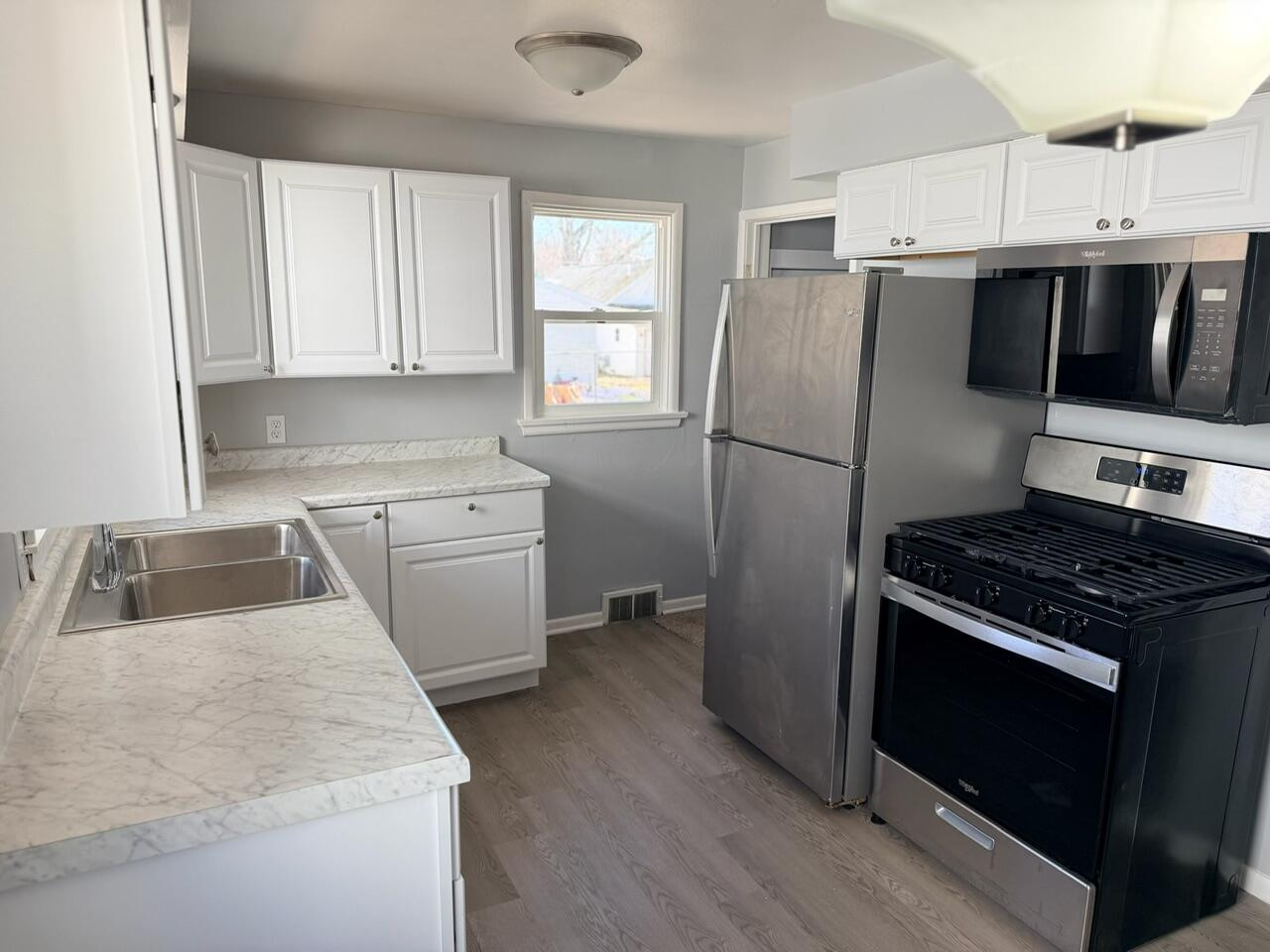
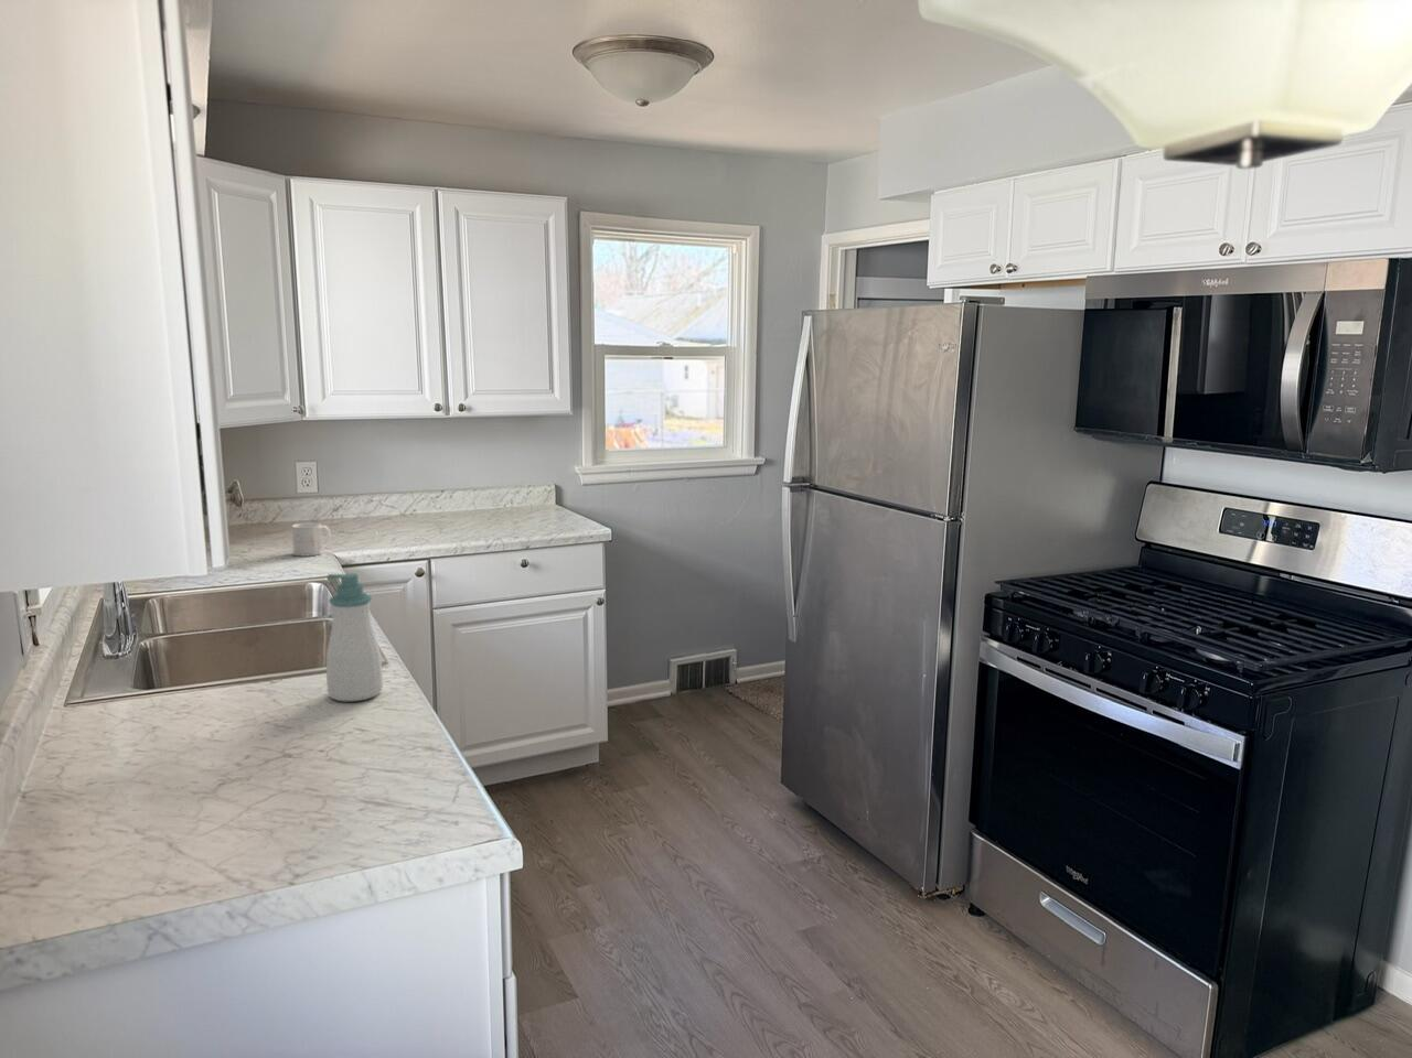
+ mug (312, 538)
+ soap bottle (352, 635)
